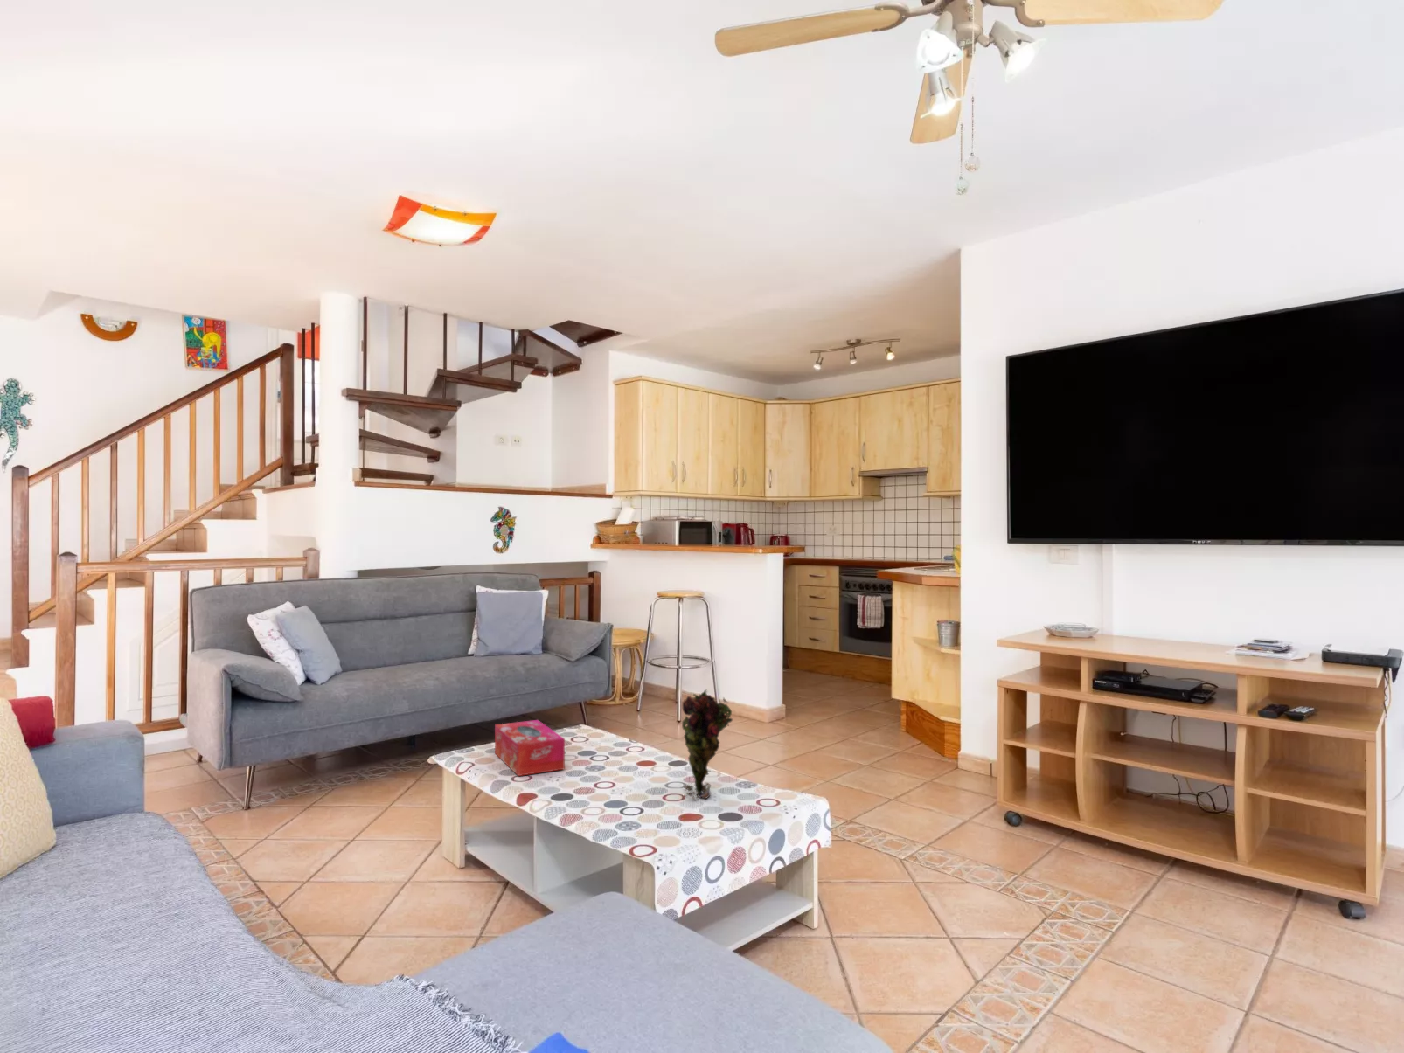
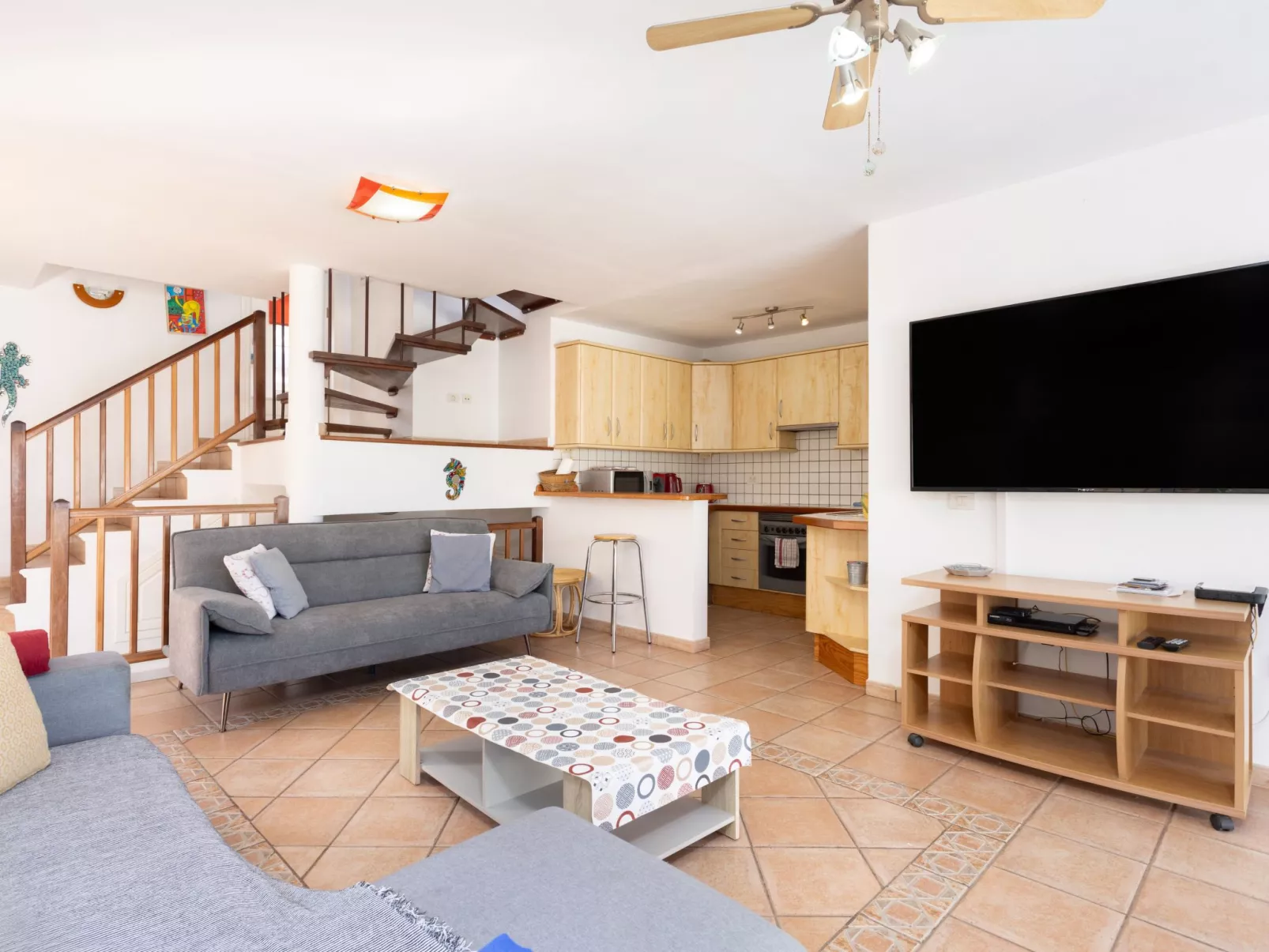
- tissue box (528, 746)
- flower (706, 743)
